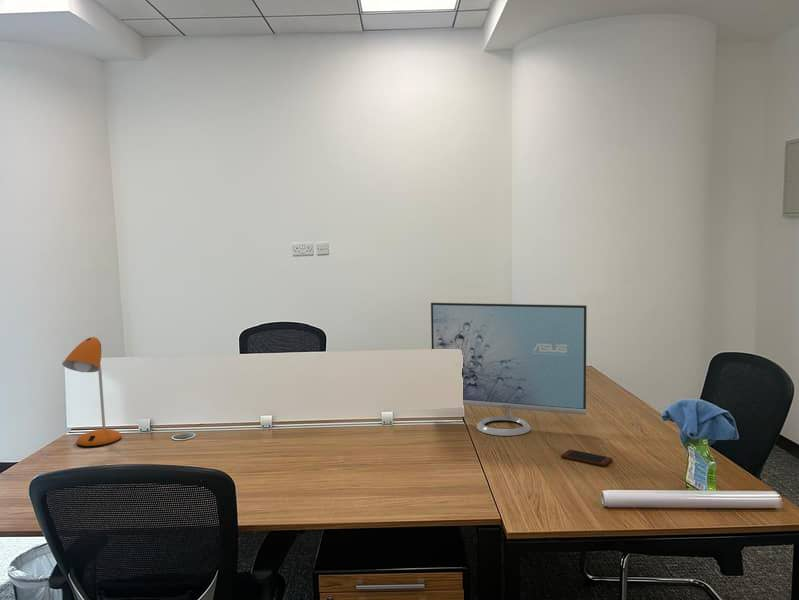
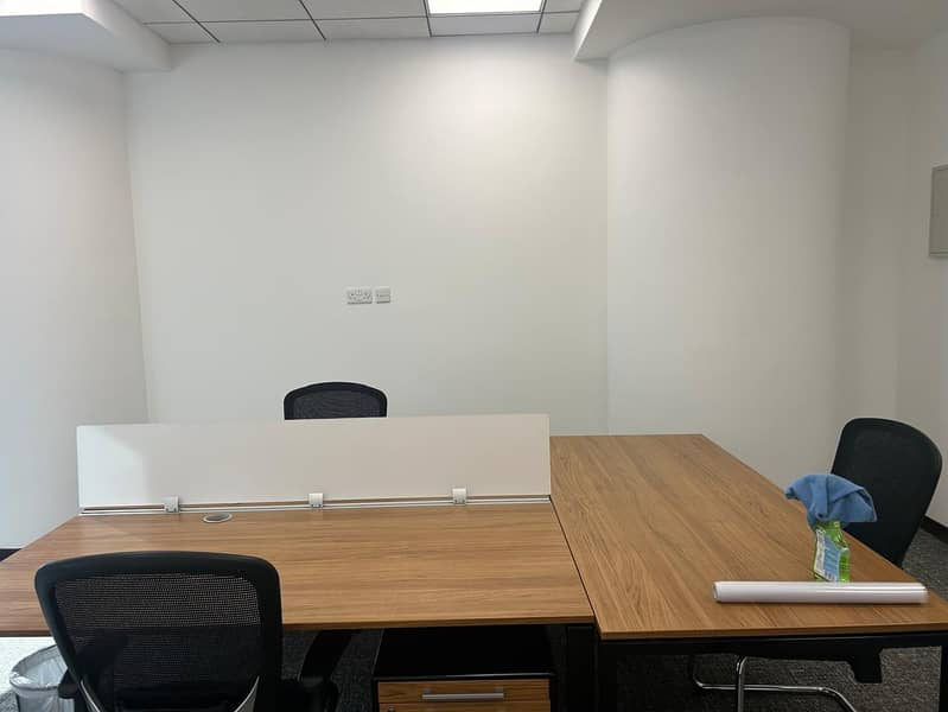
- desk lamp (100, 391)
- smartphone (586, 457)
- monitor (503, 366)
